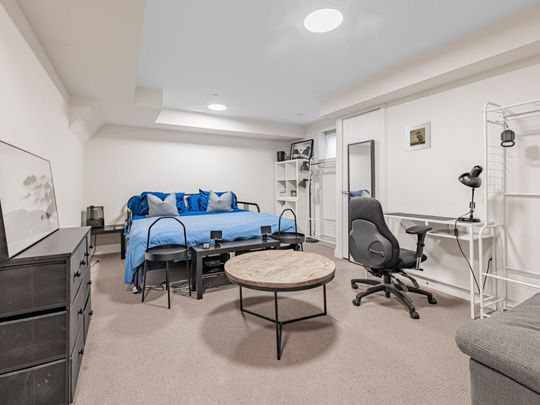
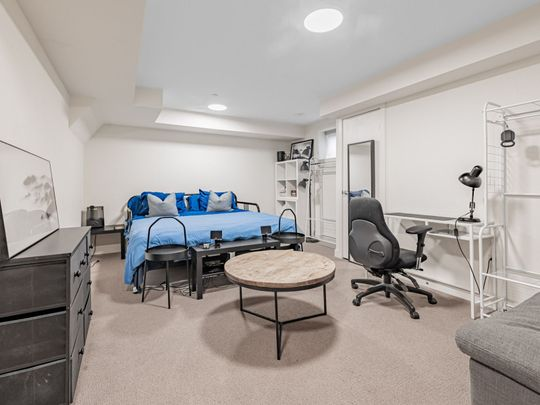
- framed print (417, 137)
